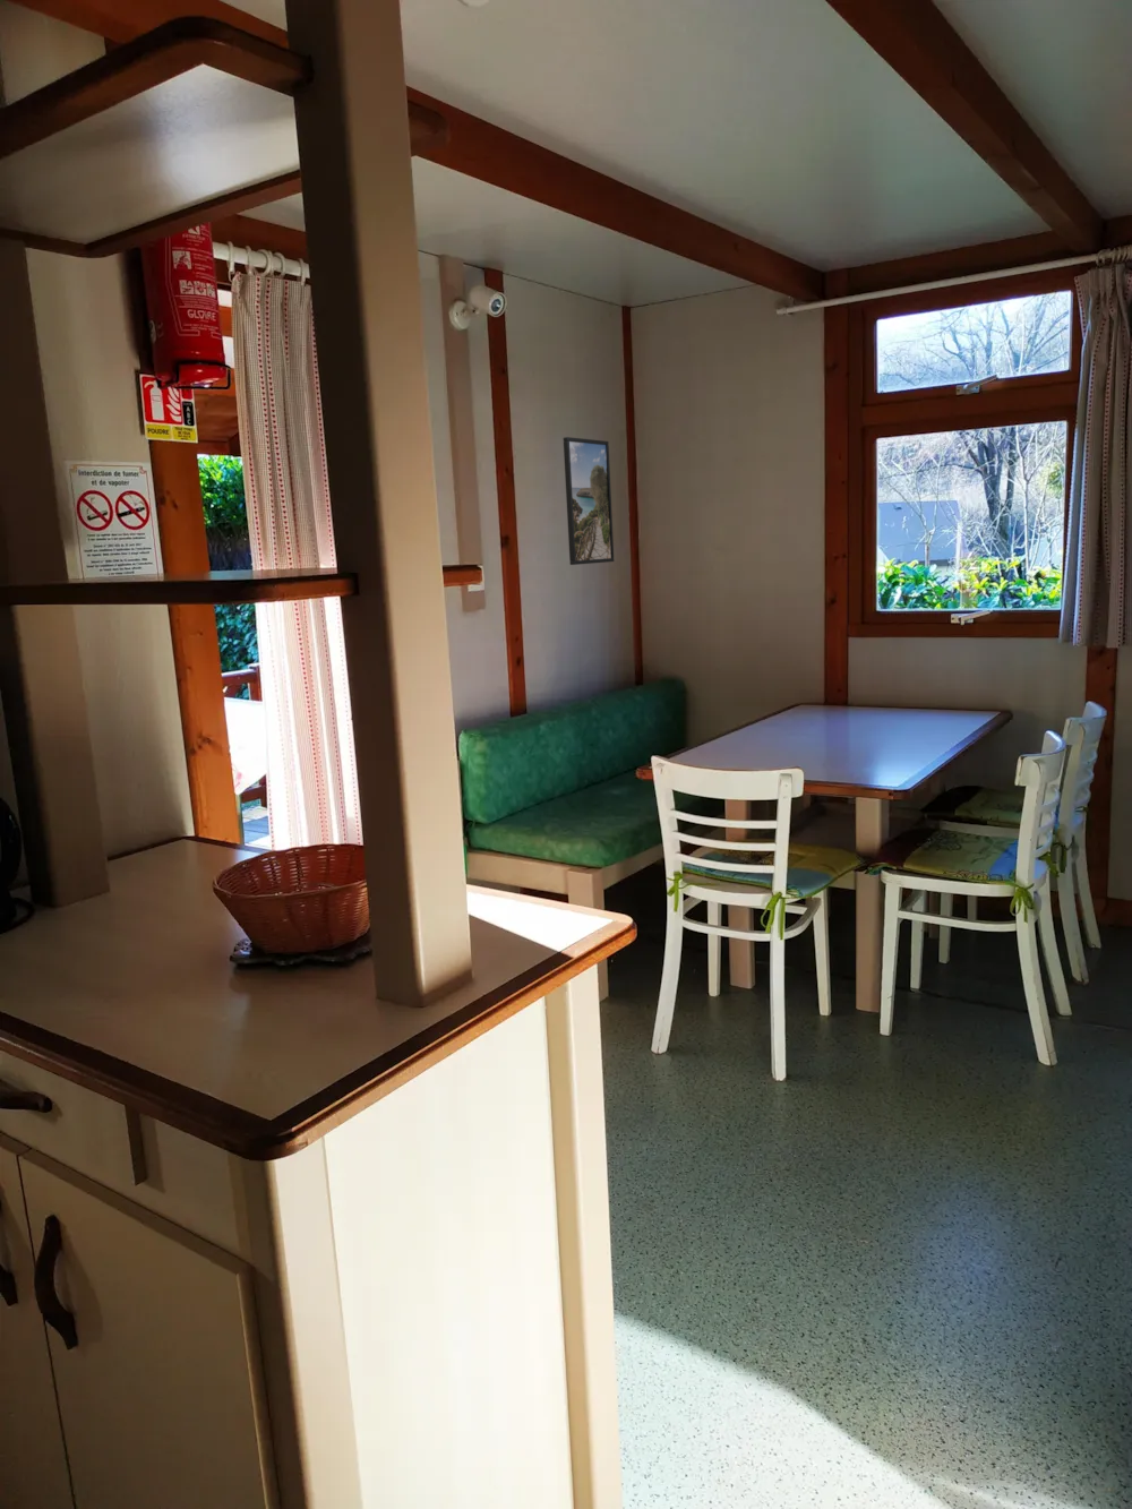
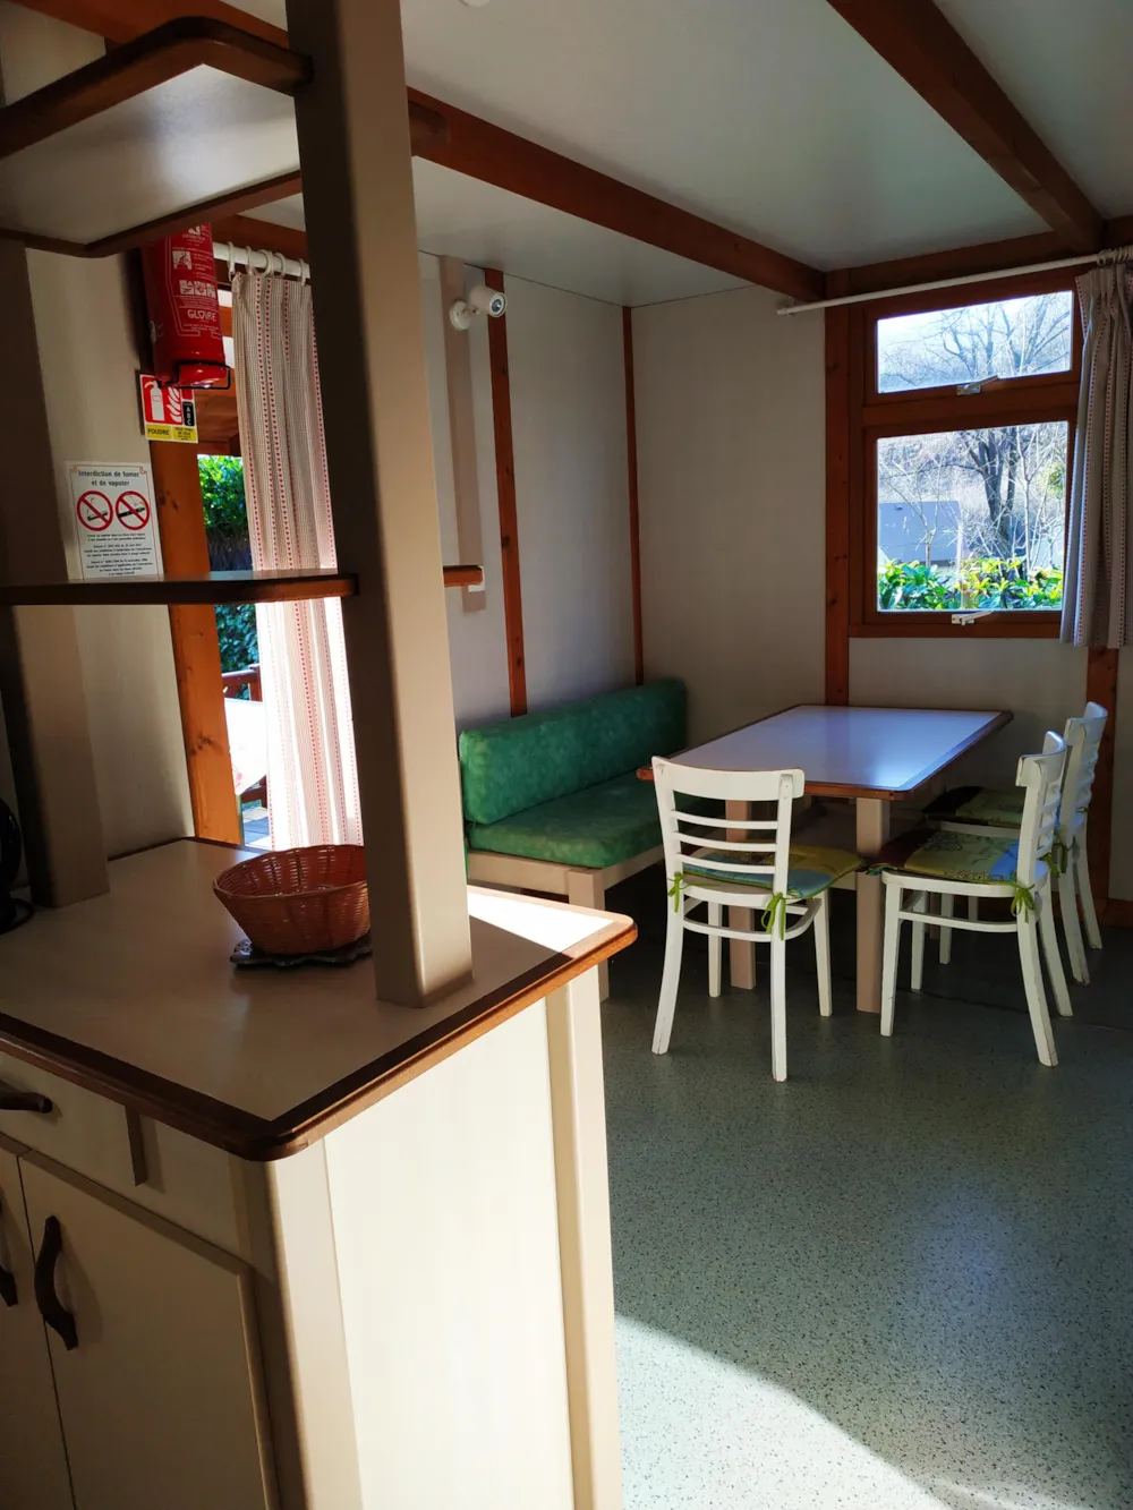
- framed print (589, 502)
